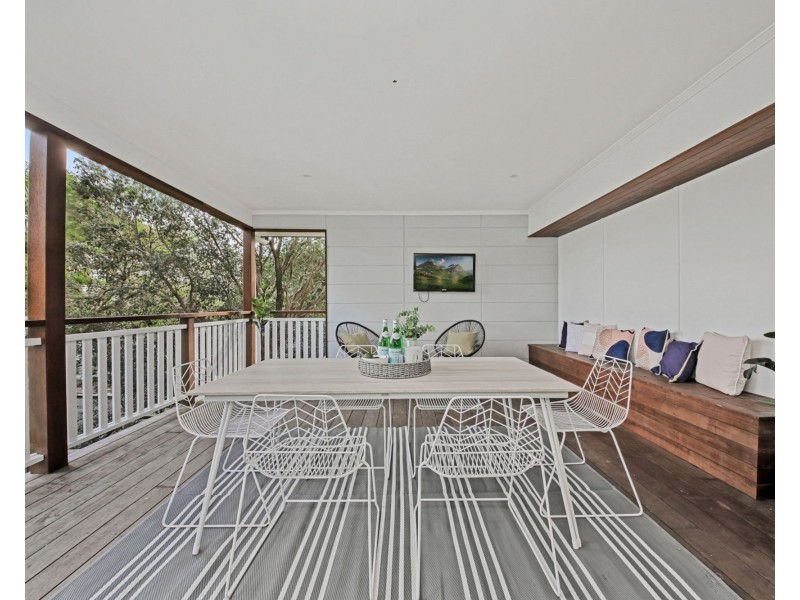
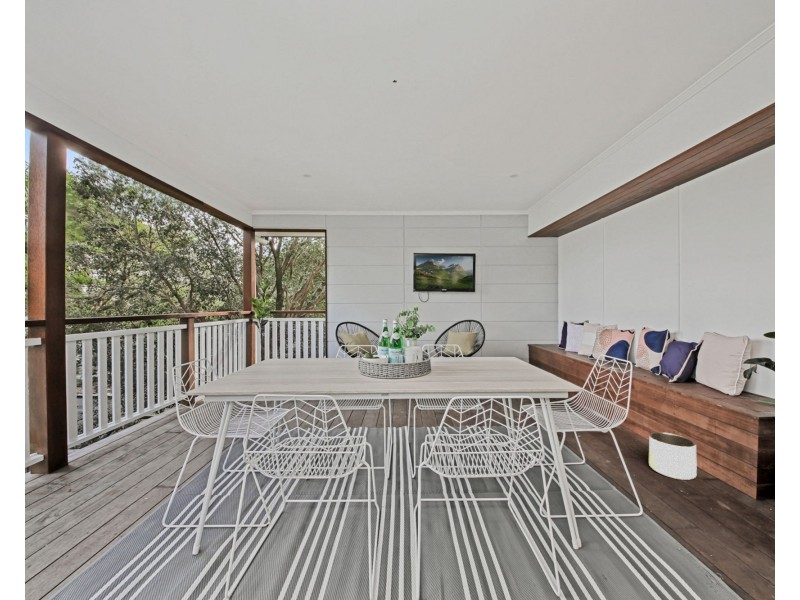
+ planter (671, 455)
